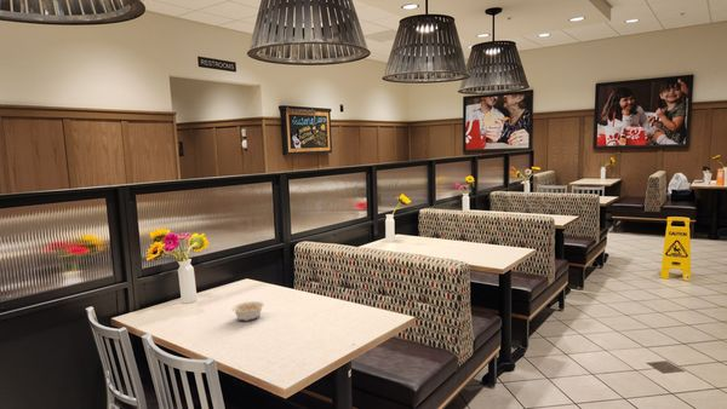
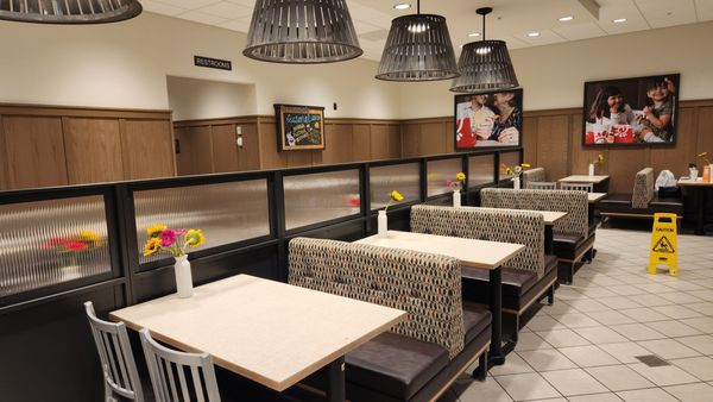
- legume (247, 311)
